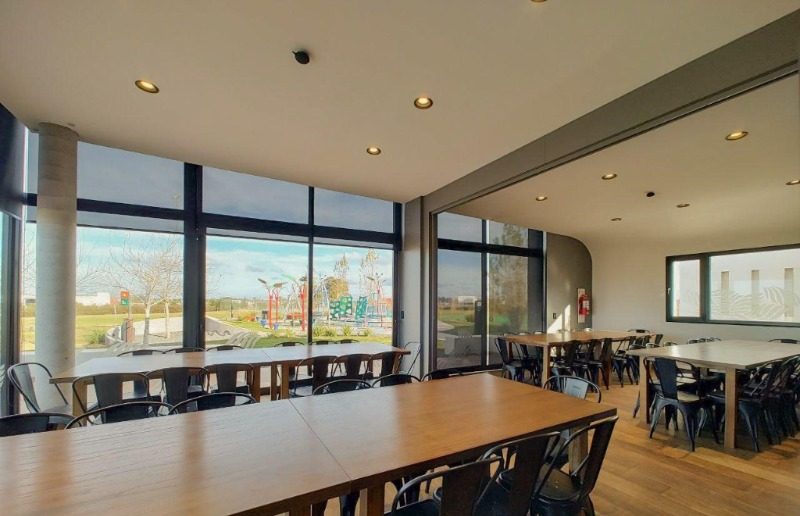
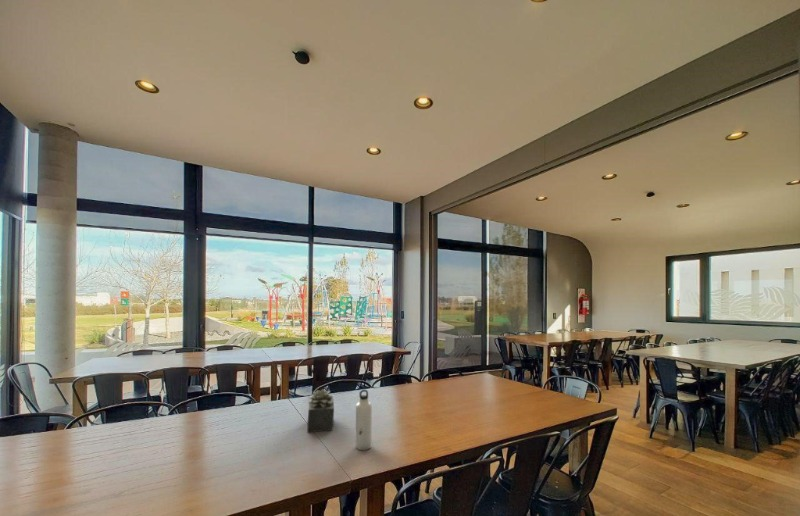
+ water bottle (363, 418)
+ succulent plant (320, 407)
